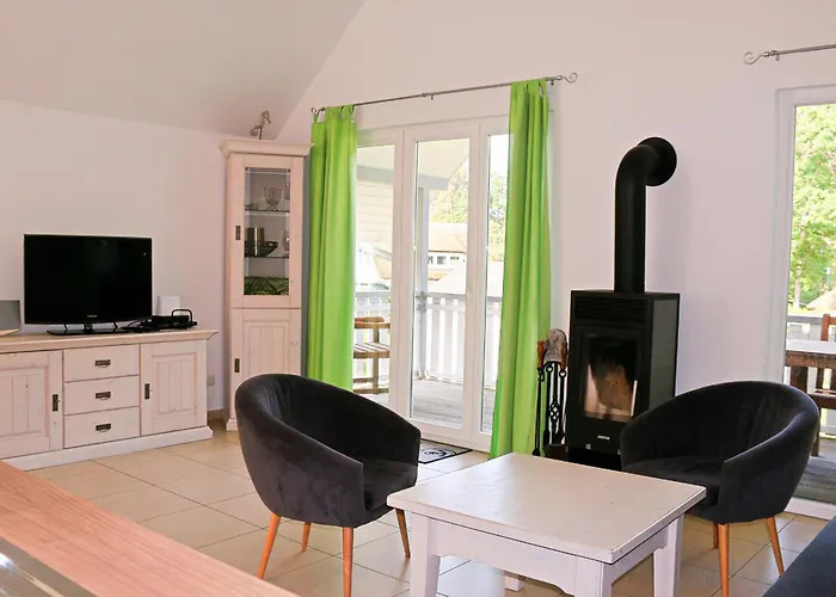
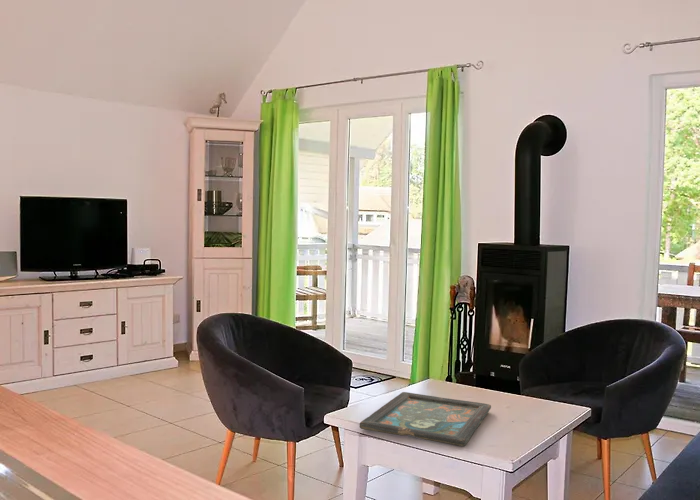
+ decorative tray (429, 416)
